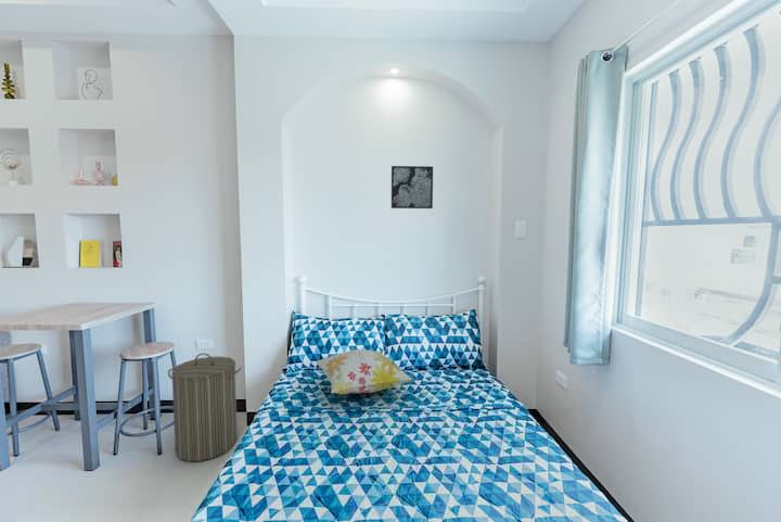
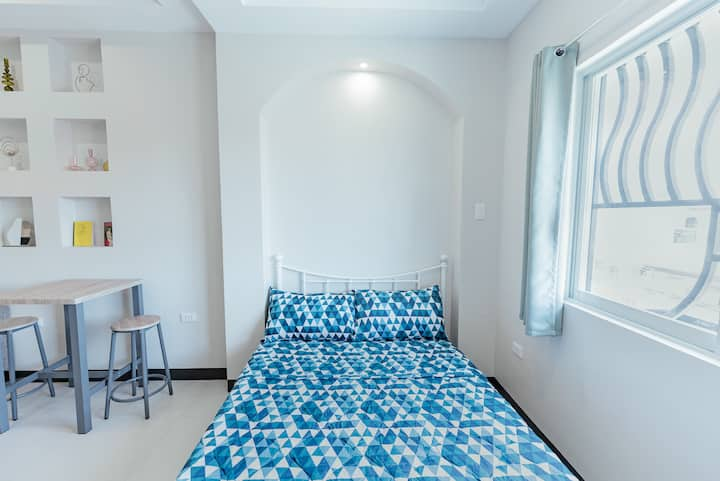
- wall art (411, 187)
- decorative pillow (360, 370)
- laundry hamper (205, 398)
